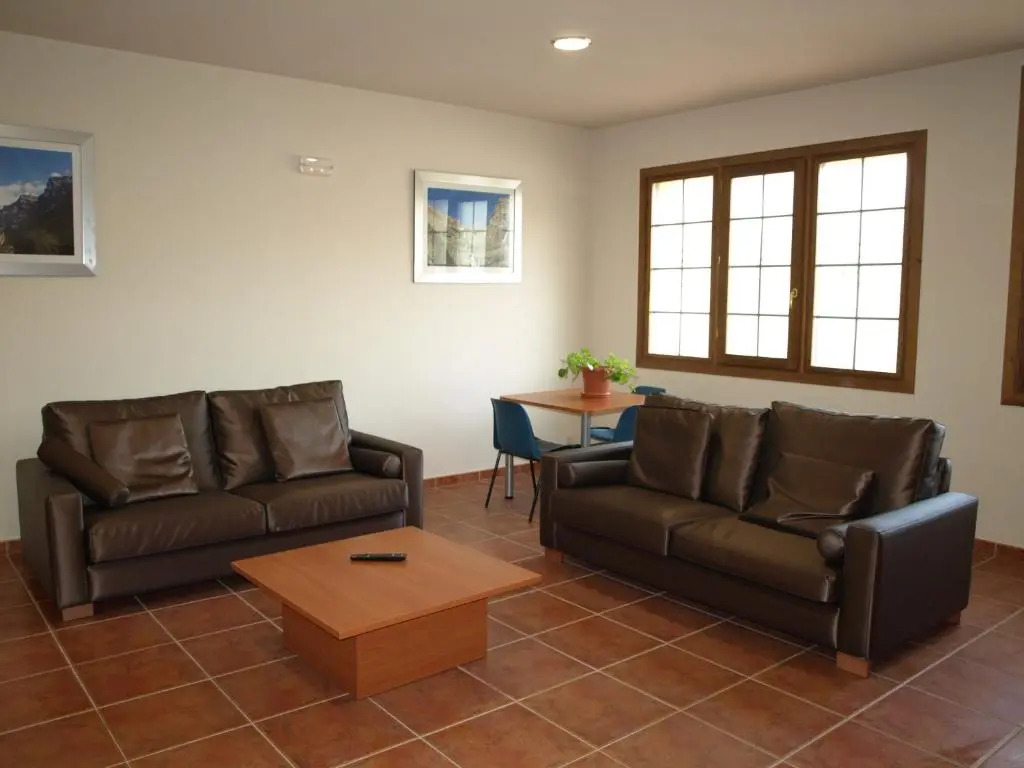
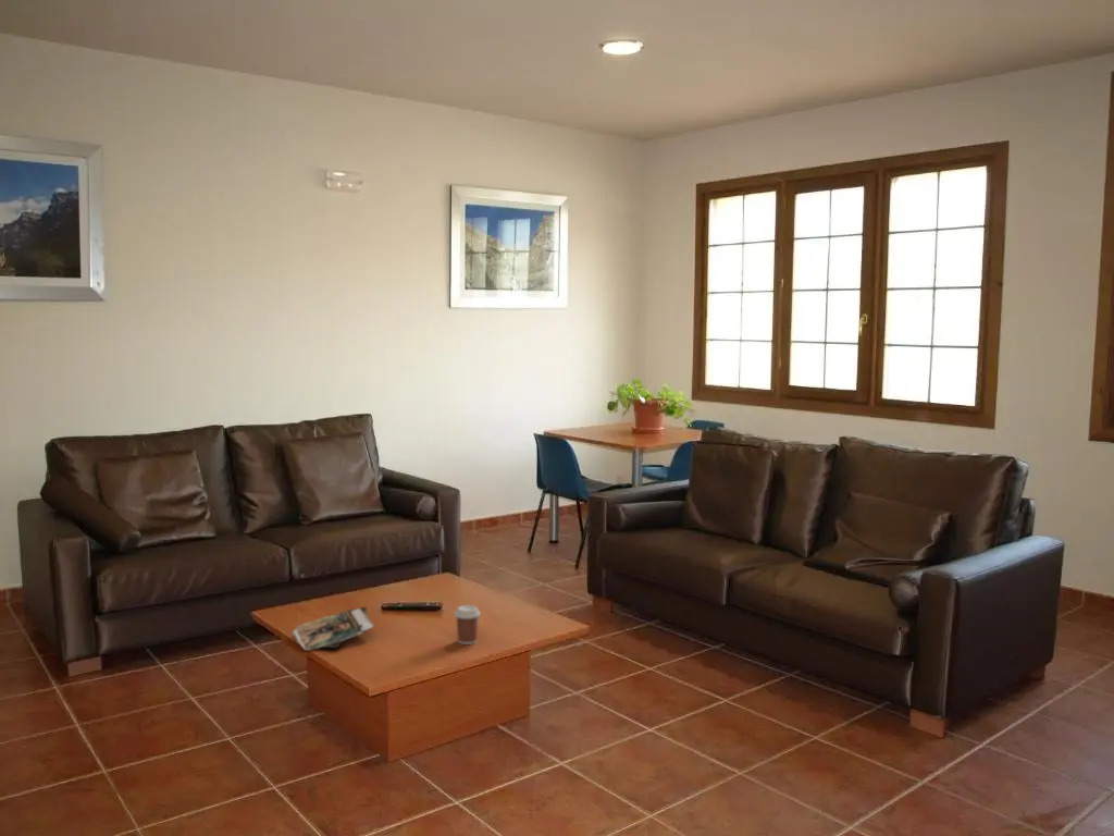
+ magazine (335, 627)
+ coffee cup (467, 624)
